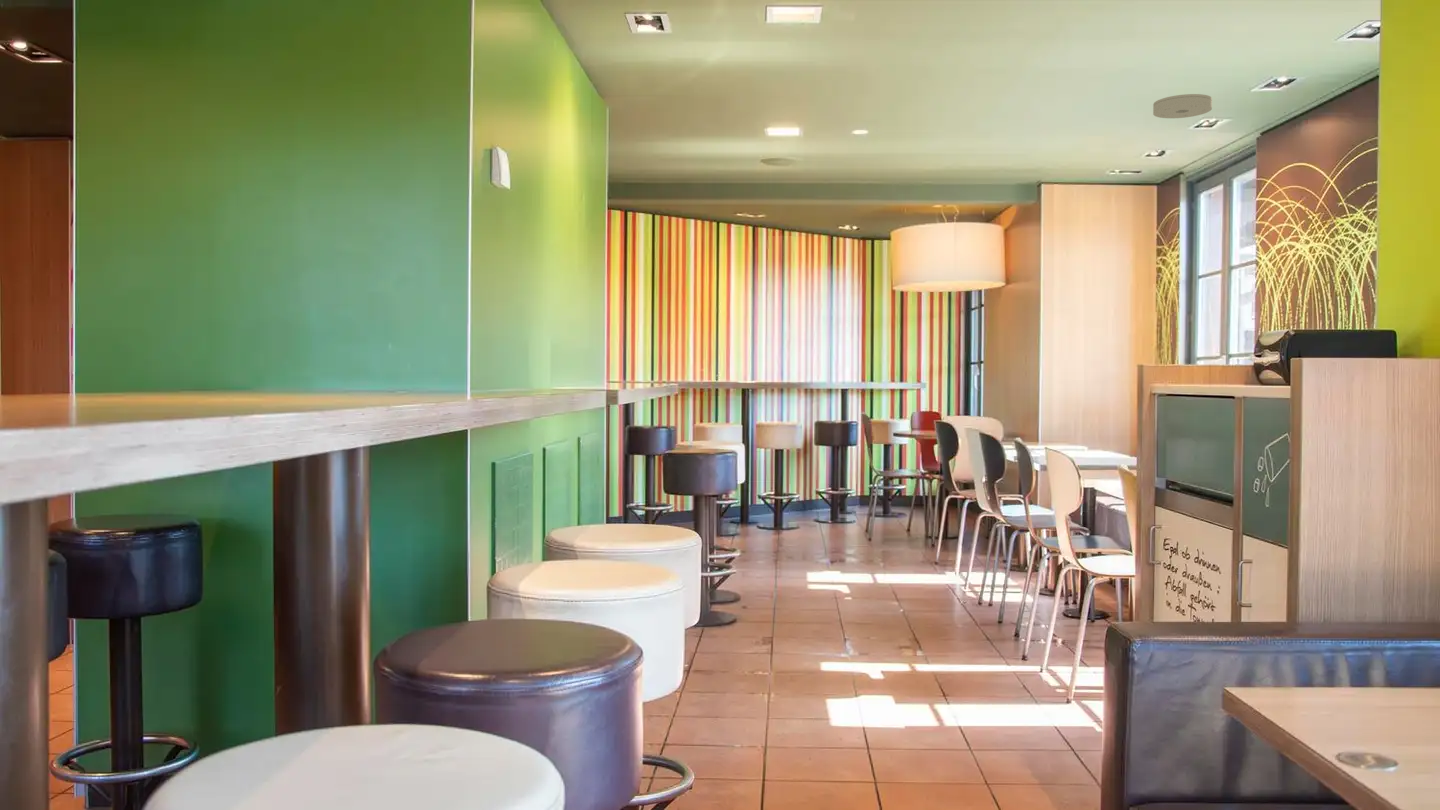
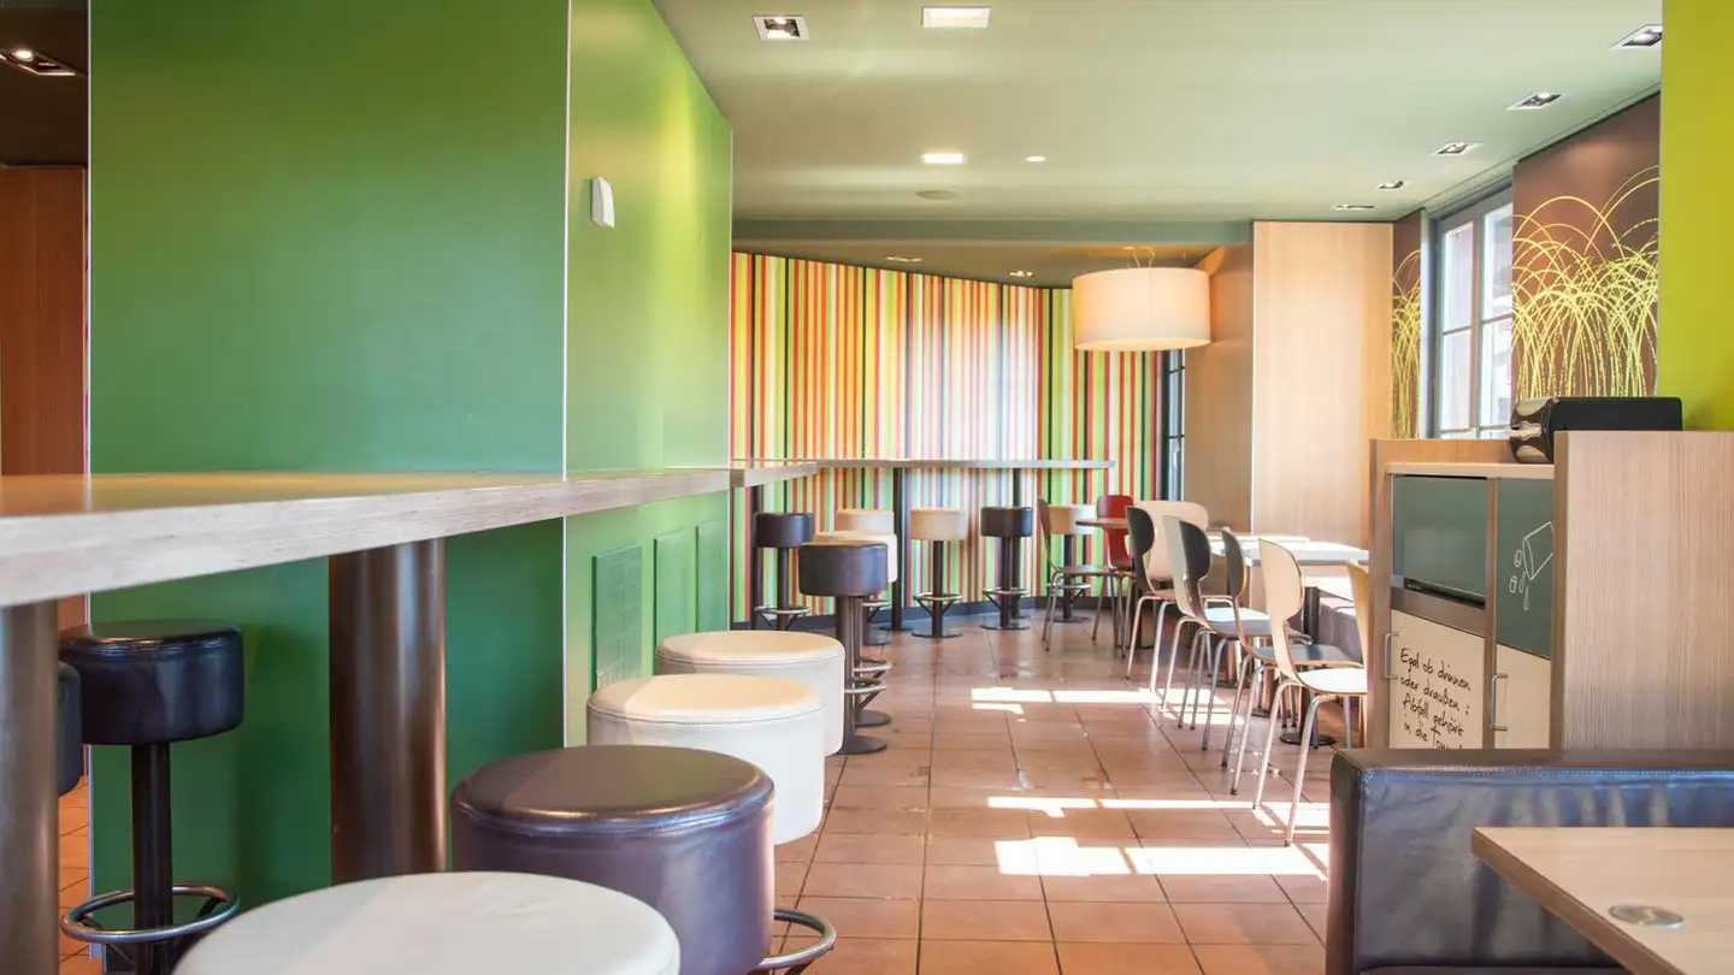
- smoke detector (1182, 106)
